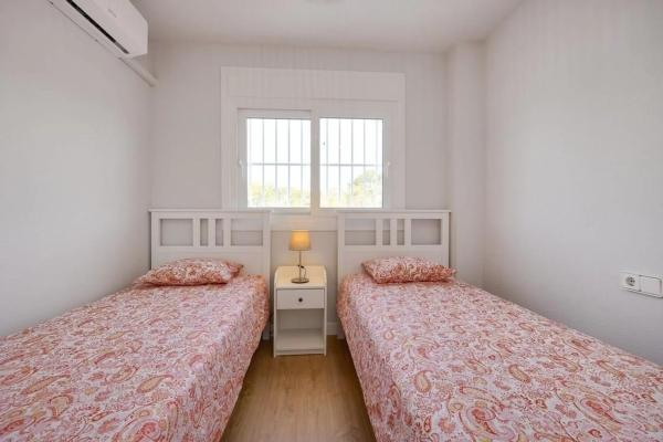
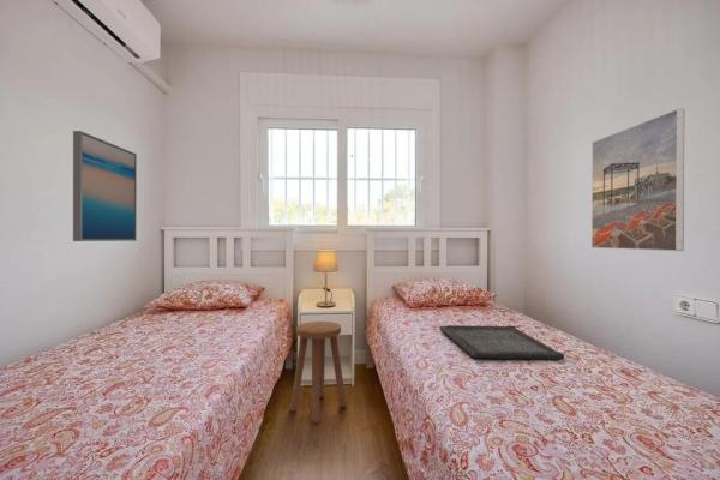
+ stool (318, 367)
+ serving tray (493, 340)
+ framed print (630, 188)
+ wall art (108, 192)
